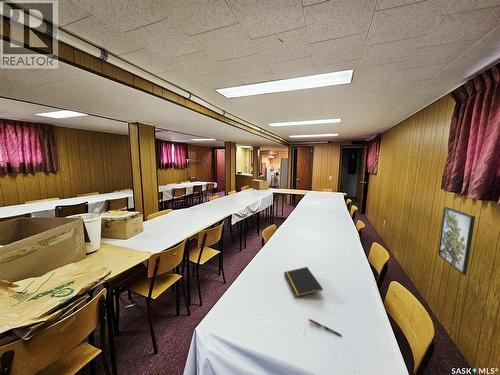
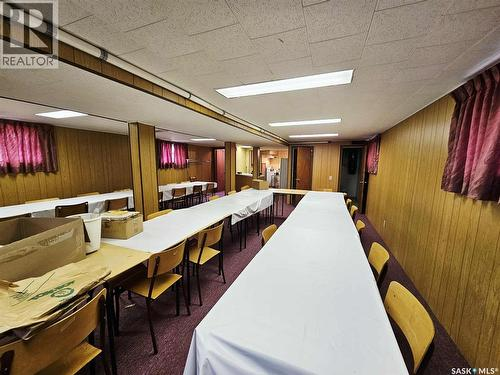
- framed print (454, 238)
- notepad (301, 280)
- pen (324, 326)
